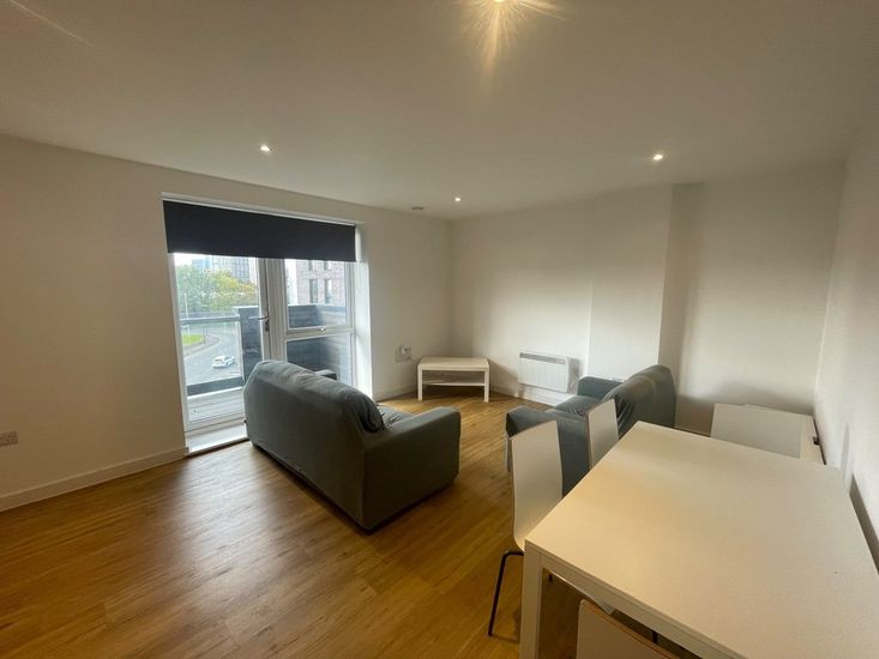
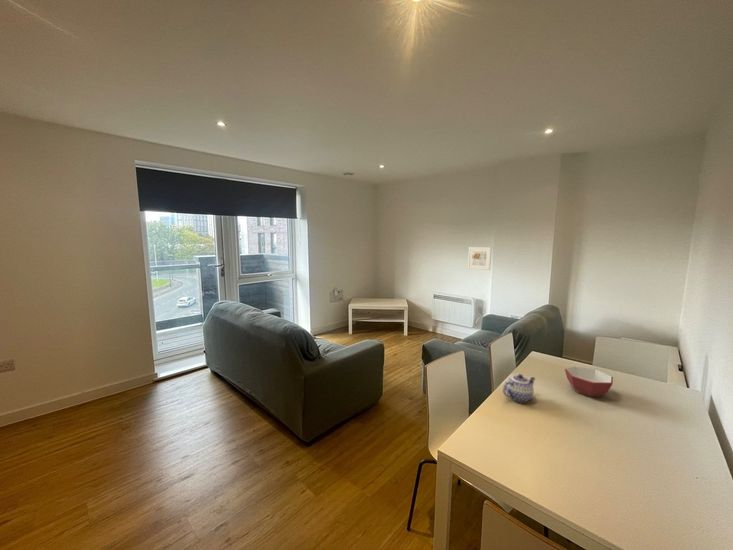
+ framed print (479, 258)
+ bowl (589, 383)
+ teapot (519, 386)
